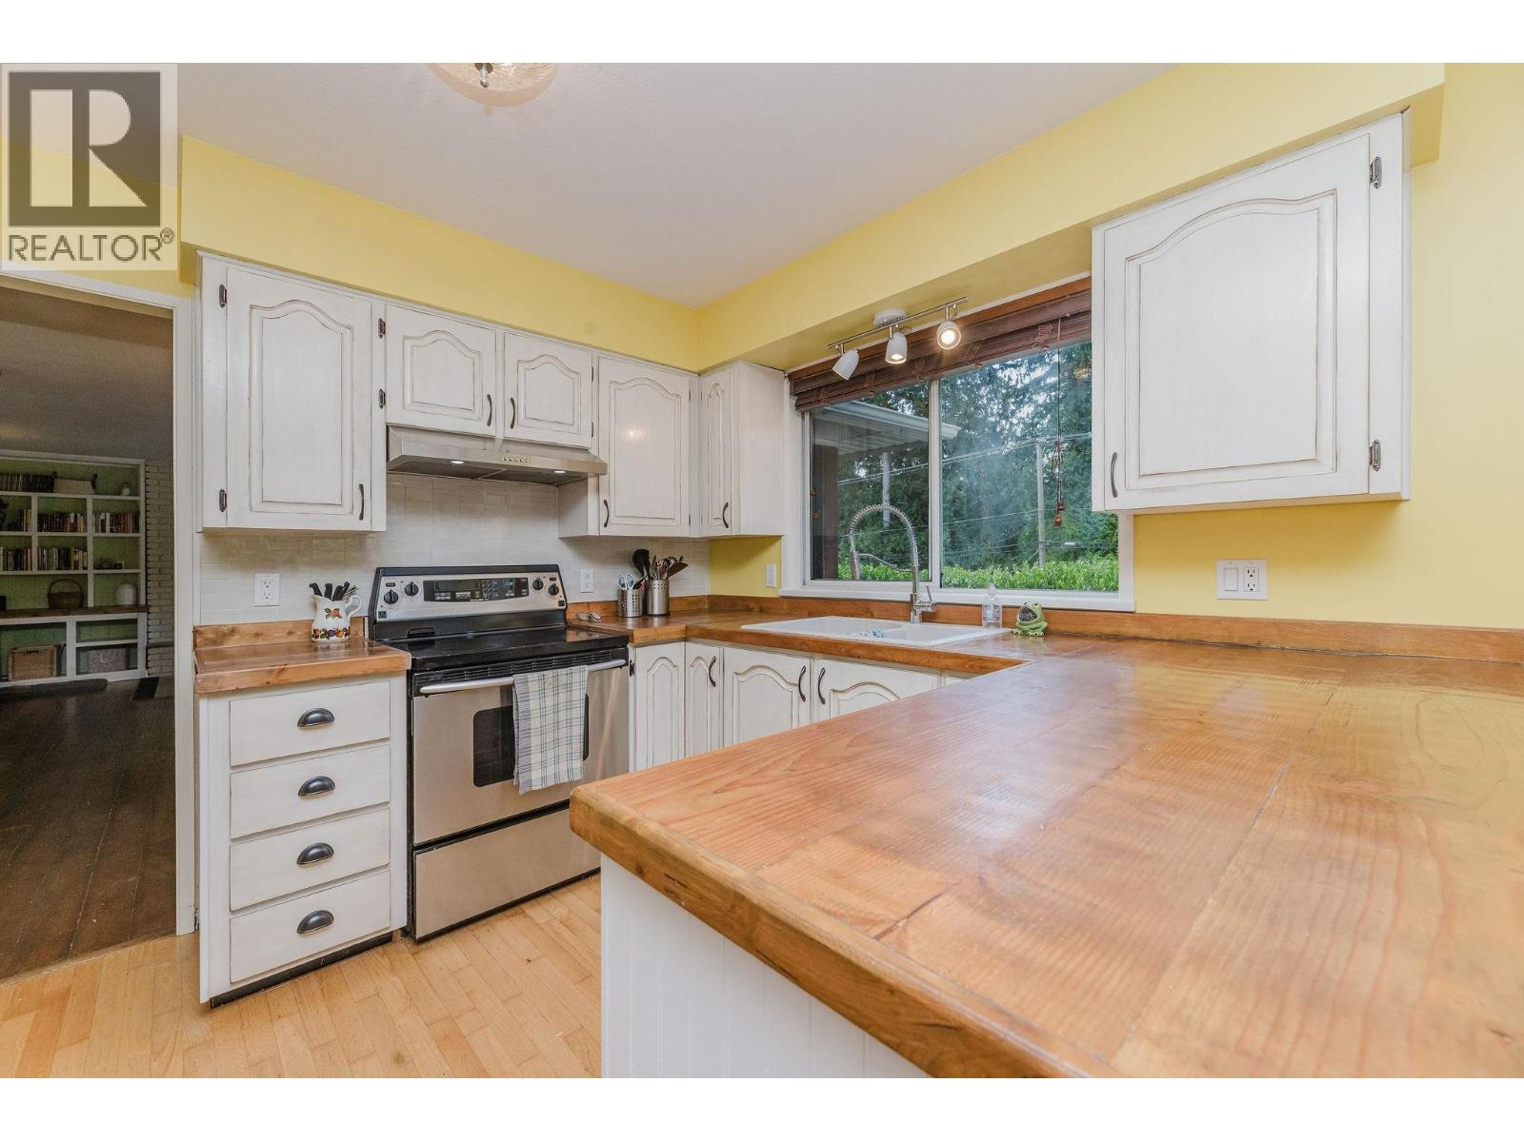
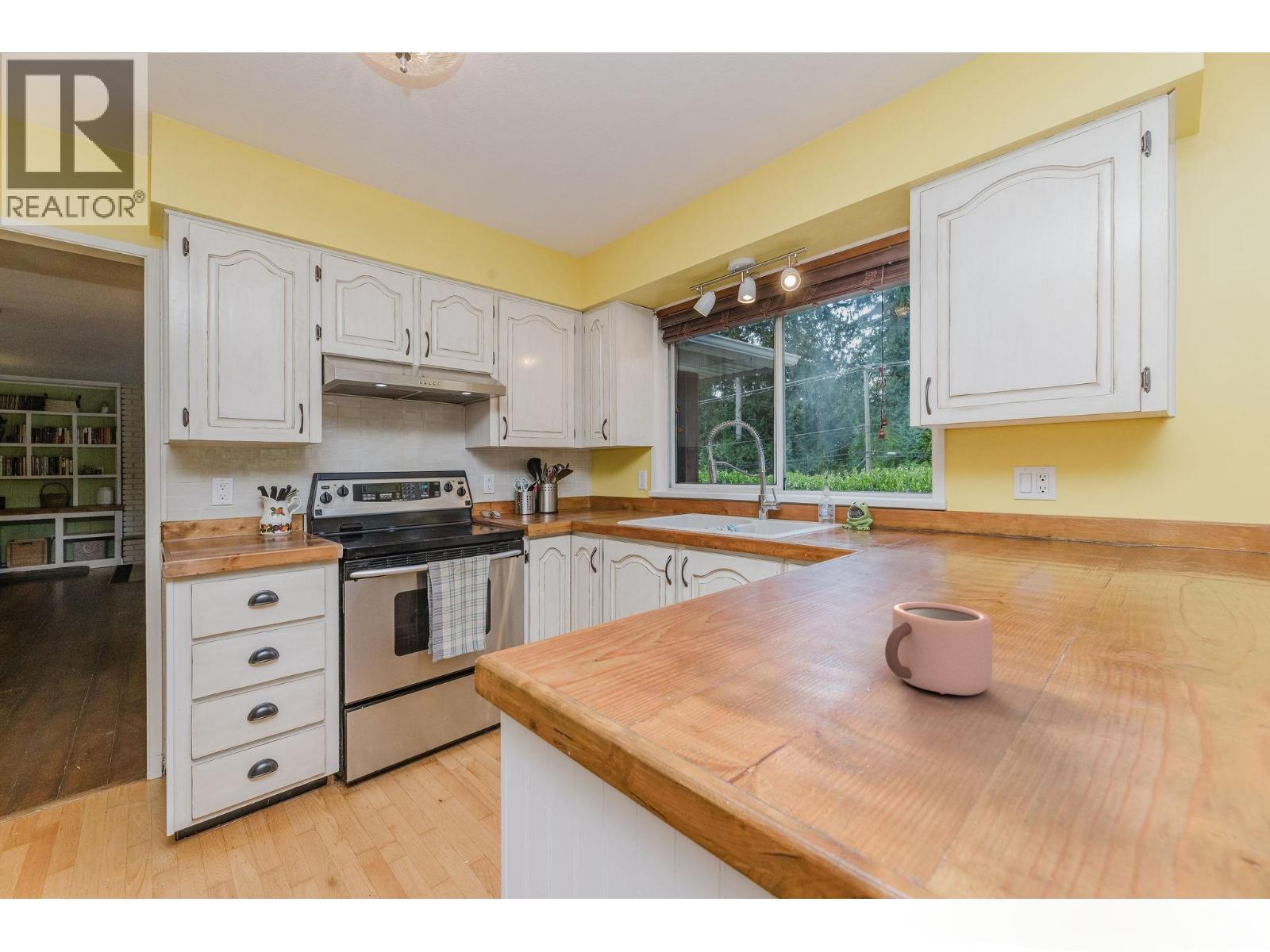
+ mug (930, 647)
